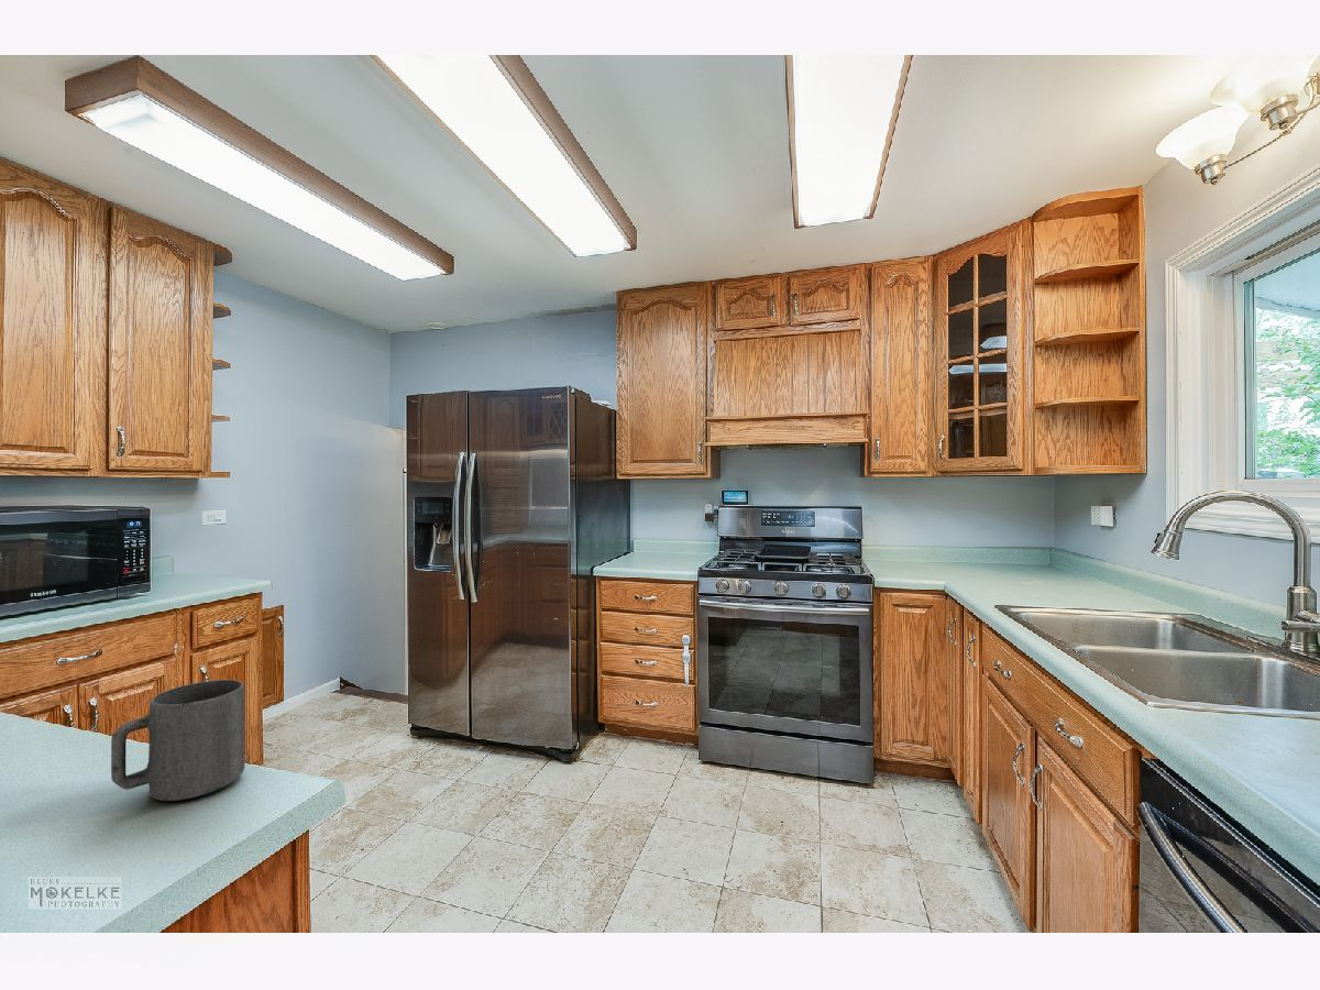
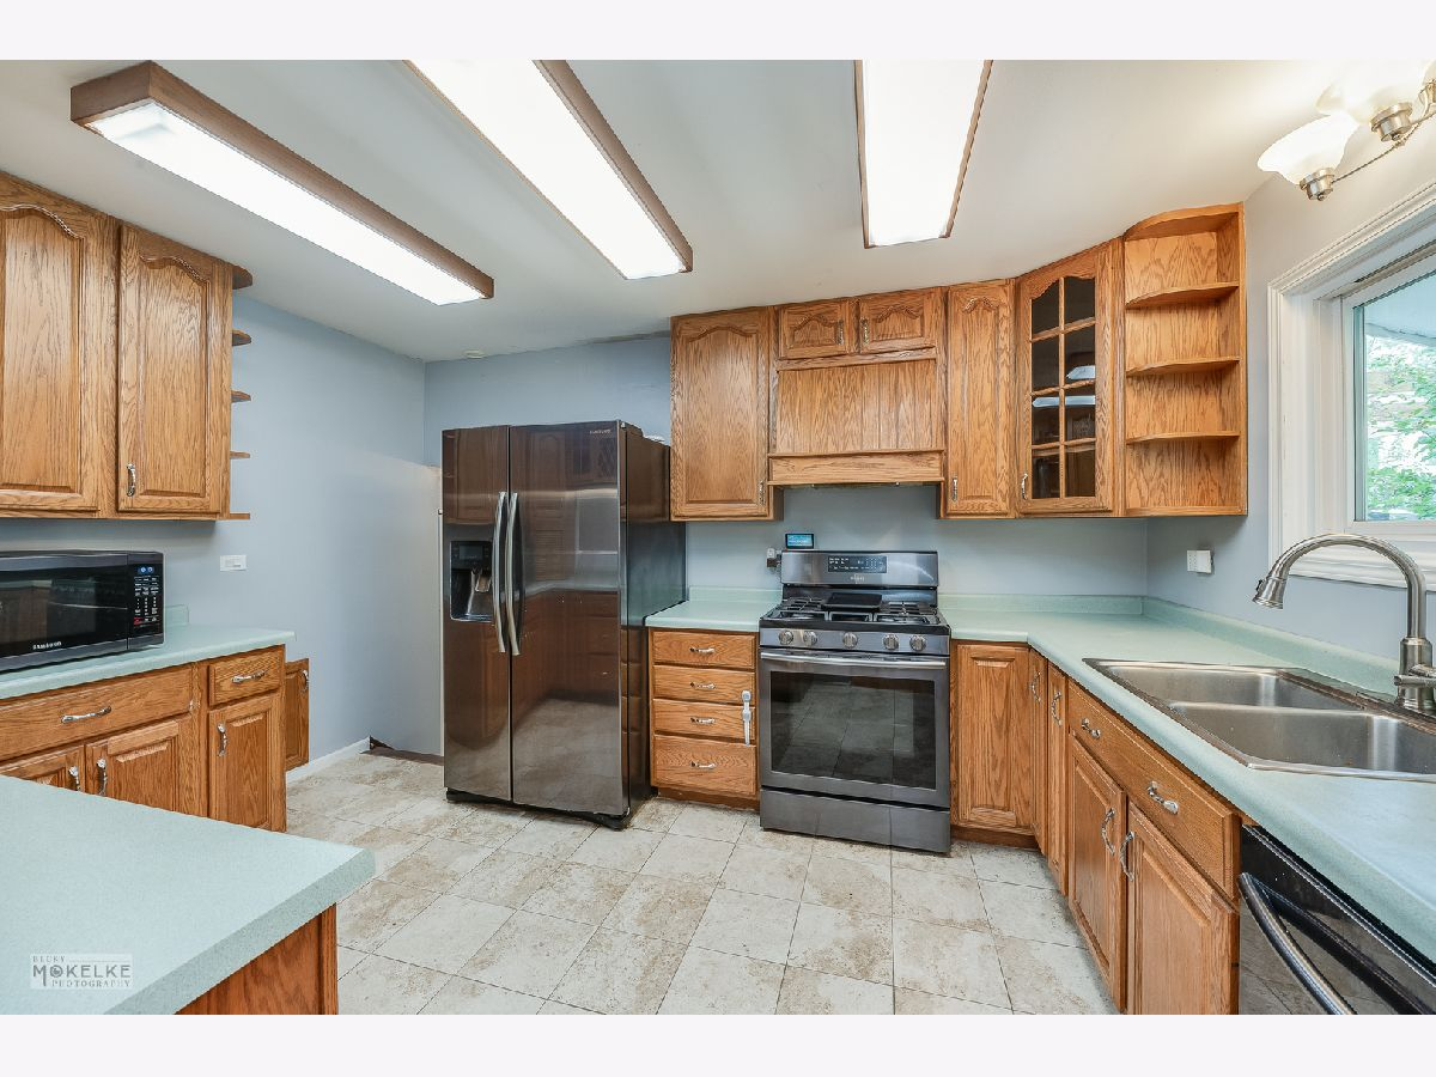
- mug (182, 741)
